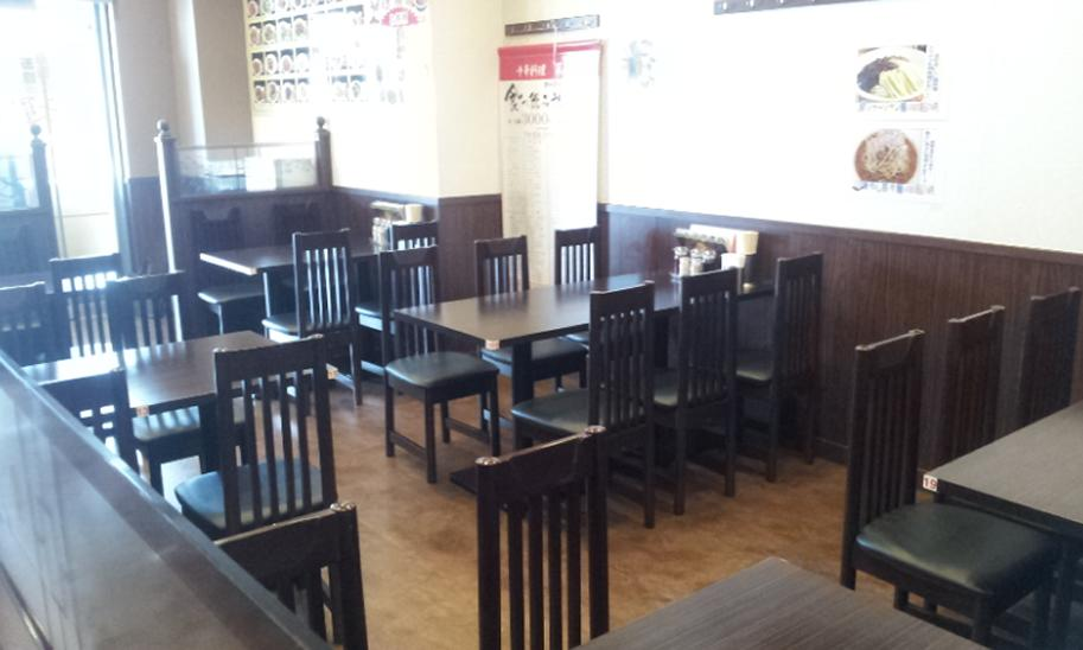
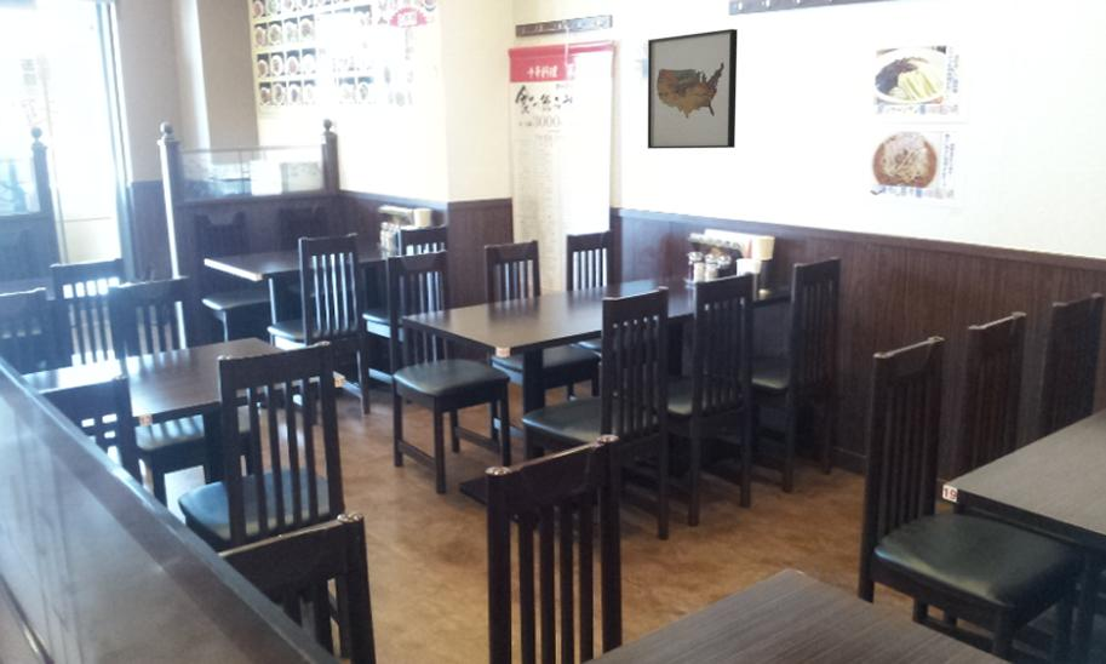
+ wall art (689, 92)
